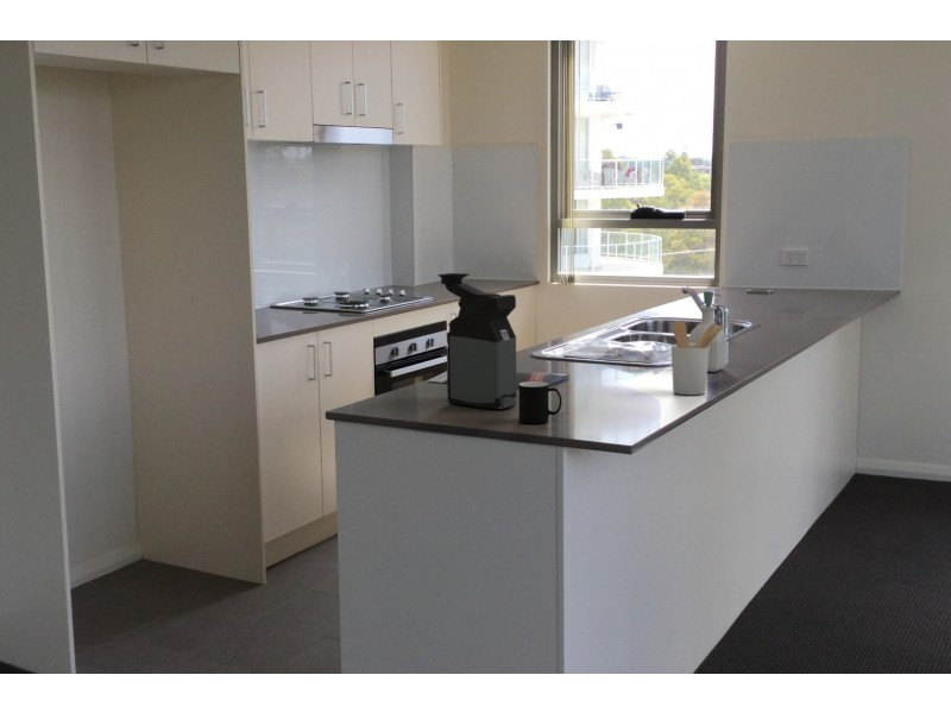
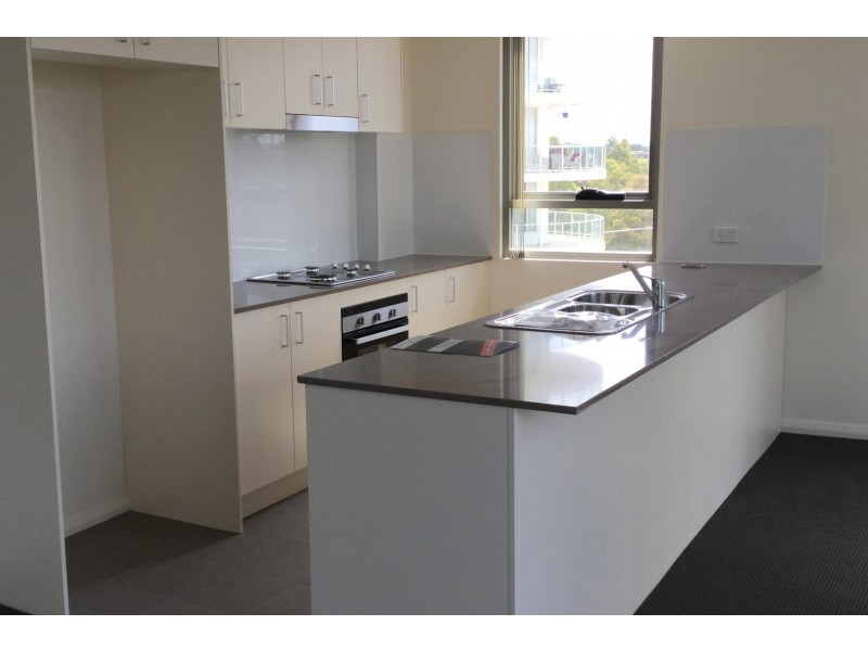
- coffee maker (477, 339)
- cup (540, 403)
- soap bottle (705, 330)
- utensil holder (698, 356)
